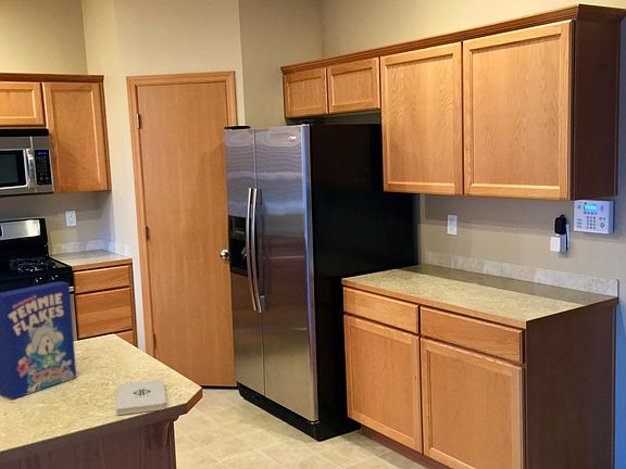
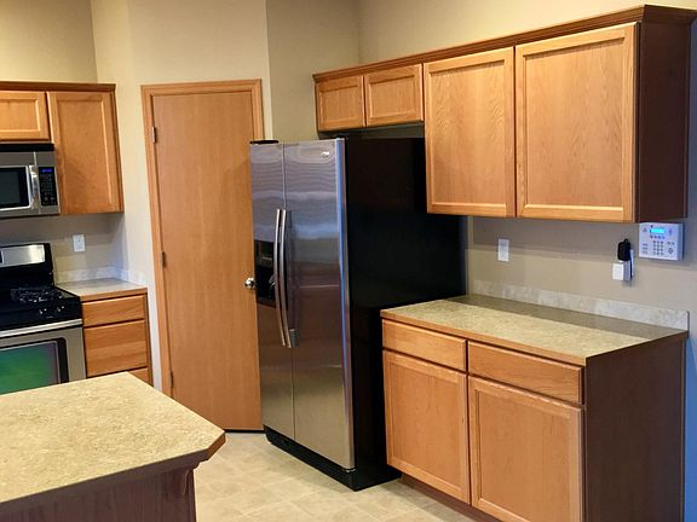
- notepad (141, 395)
- cereal box (35, 338)
